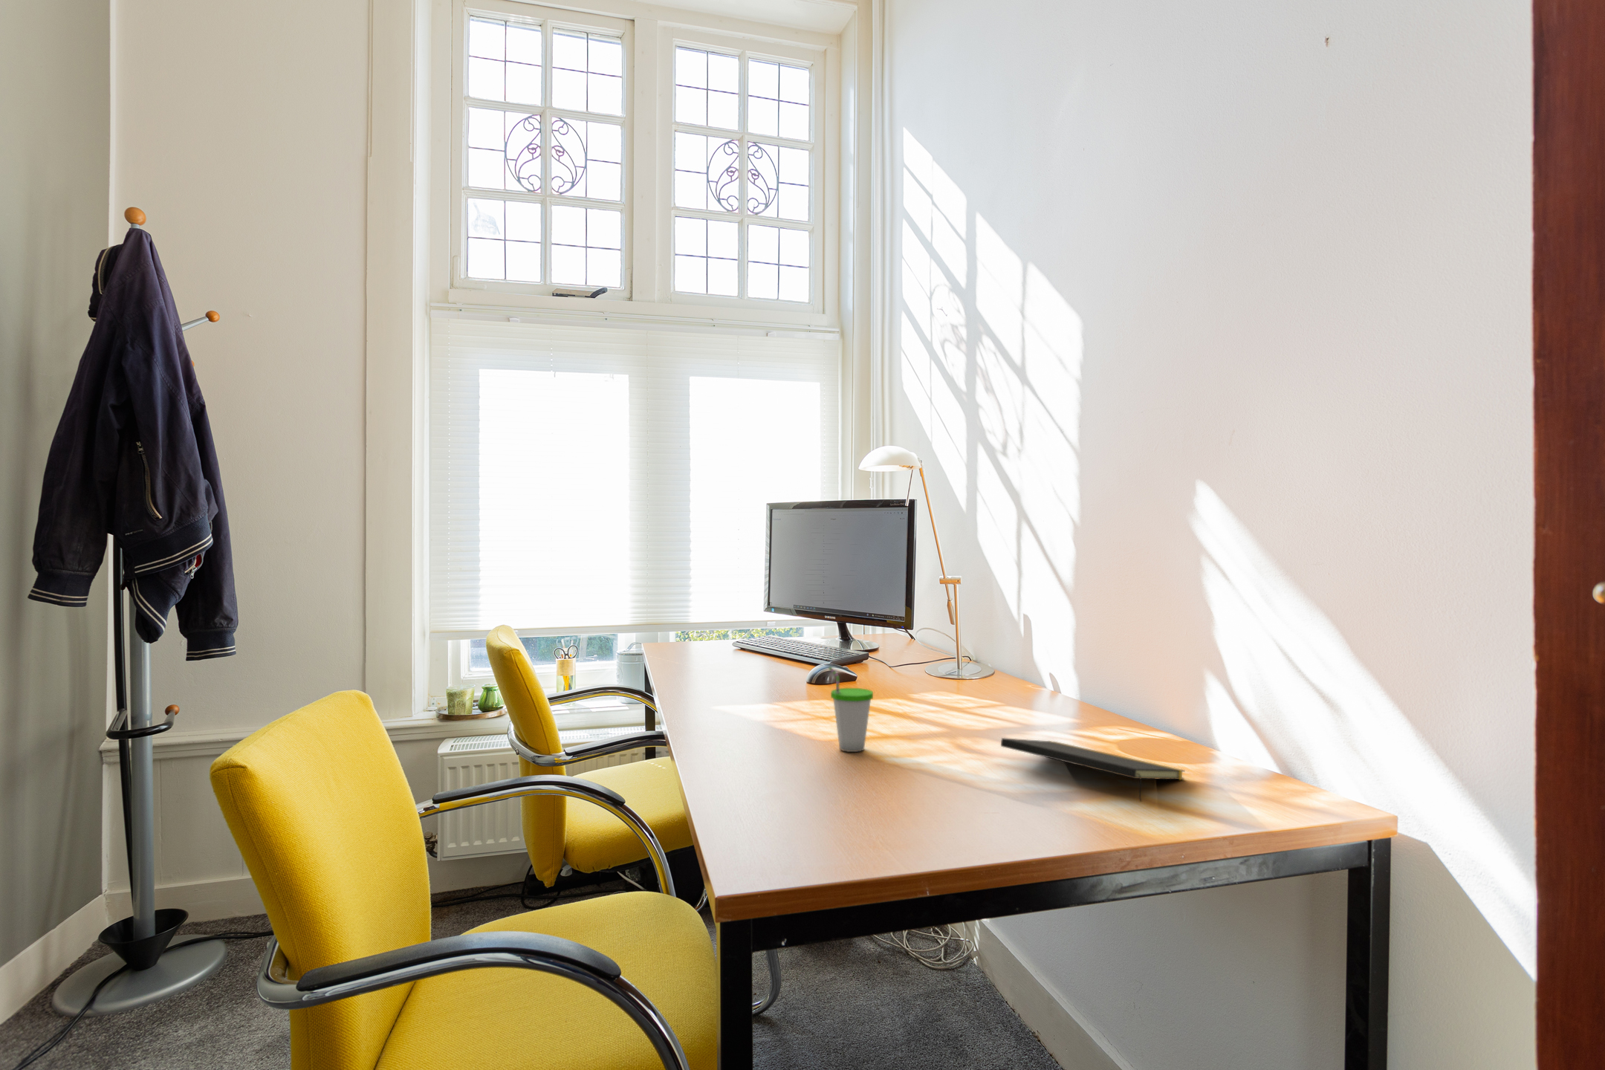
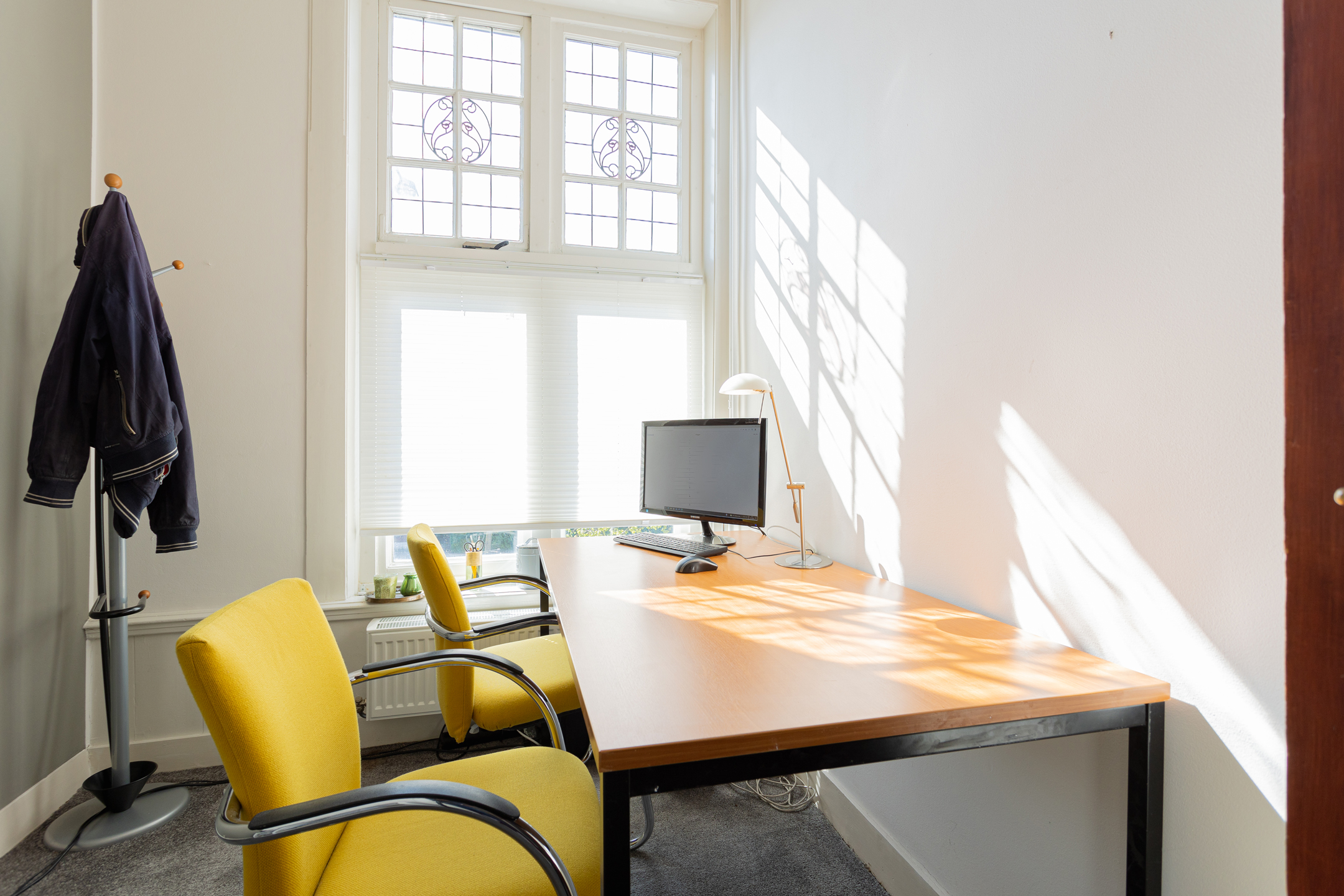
- notepad (1090, 758)
- cup (851, 707)
